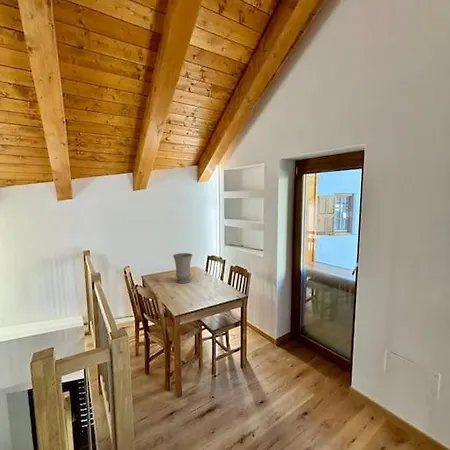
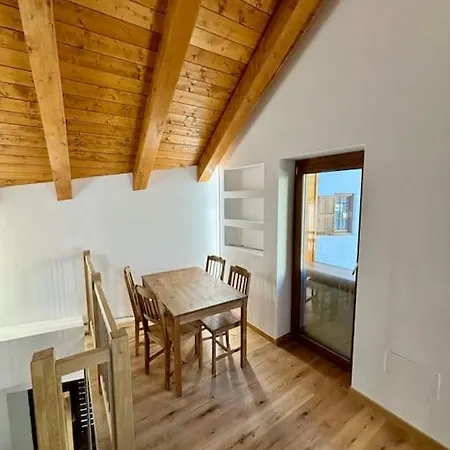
- vase (183, 268)
